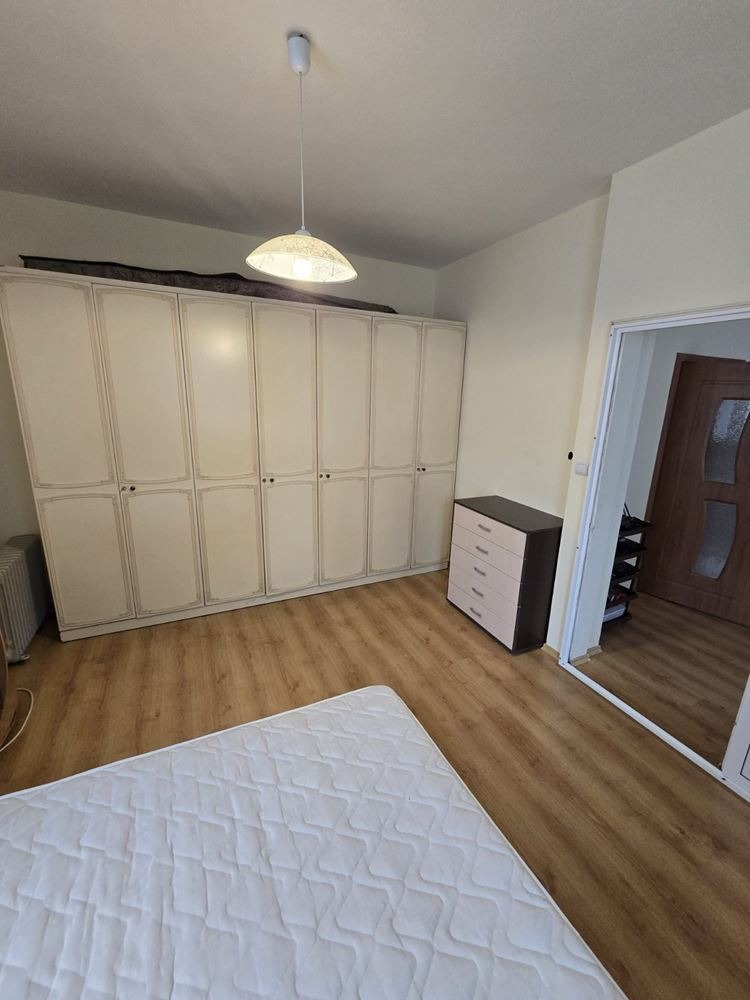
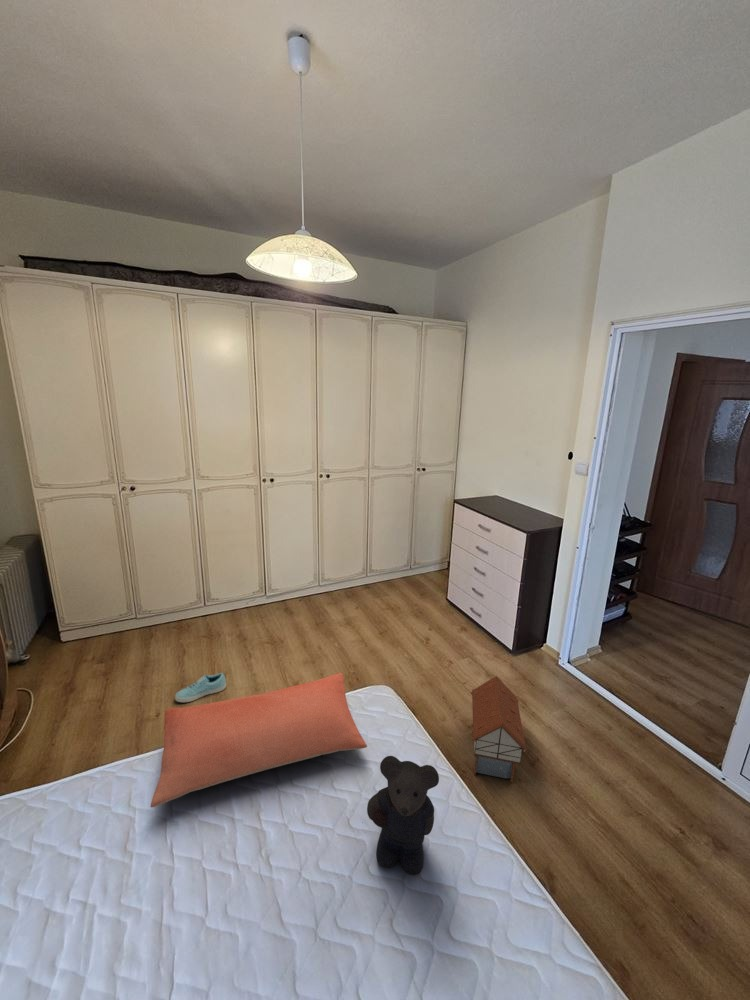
+ bear (398, 803)
+ pillow (263, 728)
+ sneaker (200, 684)
+ toy house (495, 724)
